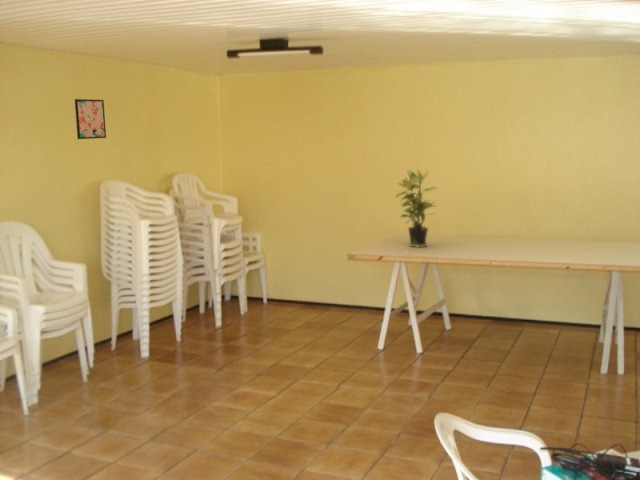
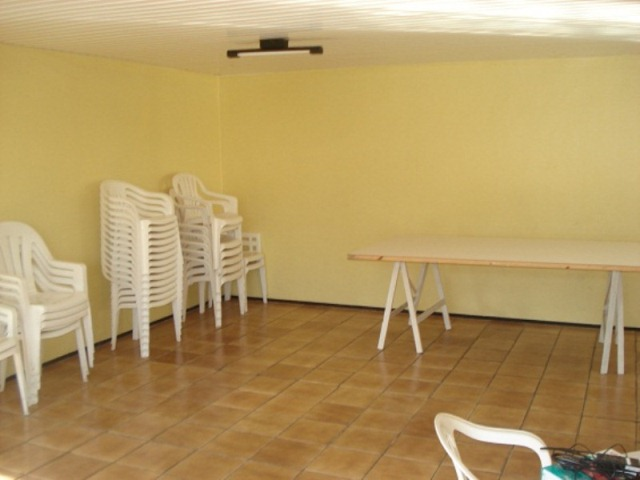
- wall art (90, 119)
- potted plant (415, 208)
